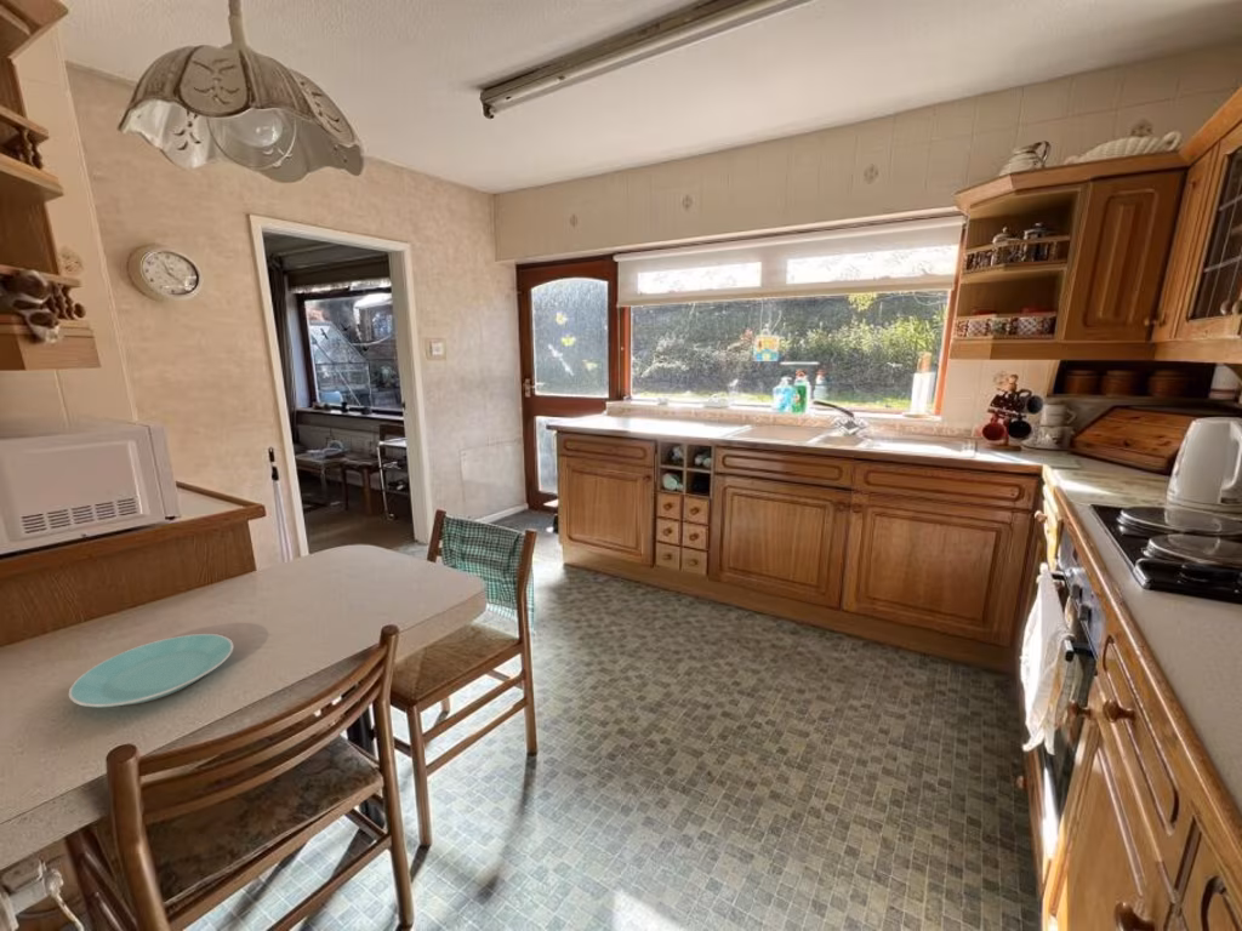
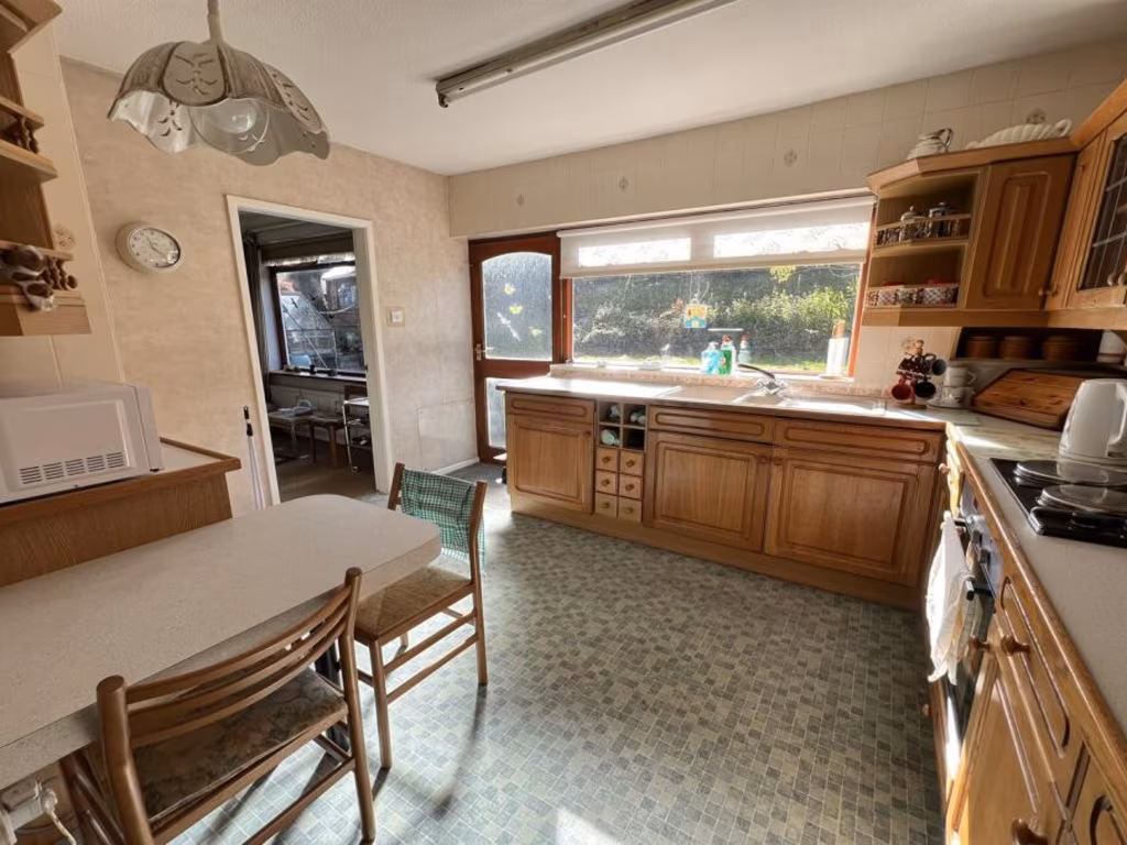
- plate (158, 672)
